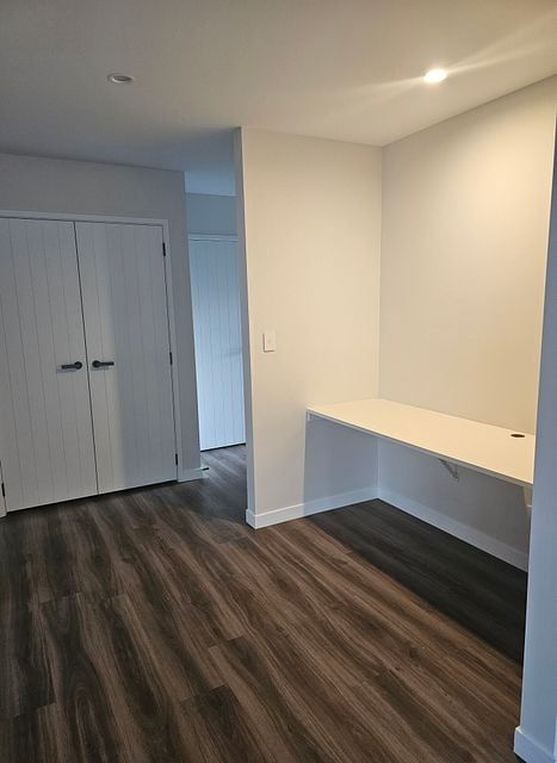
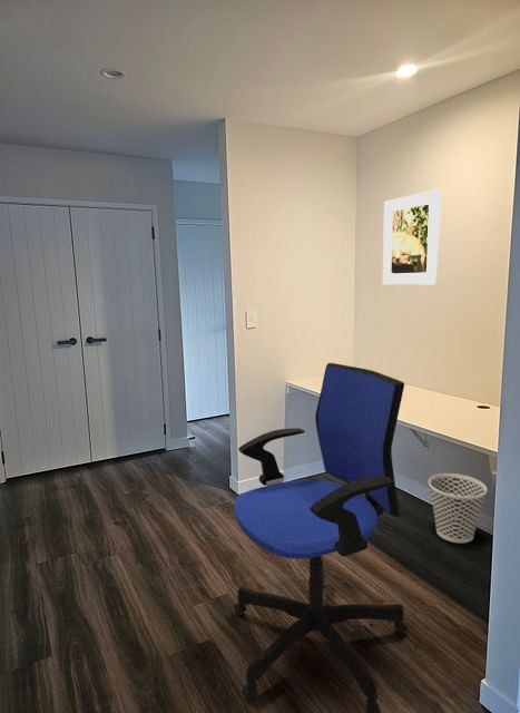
+ wastebasket (455, 509)
+ office chair (320, 519)
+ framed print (409, 241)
